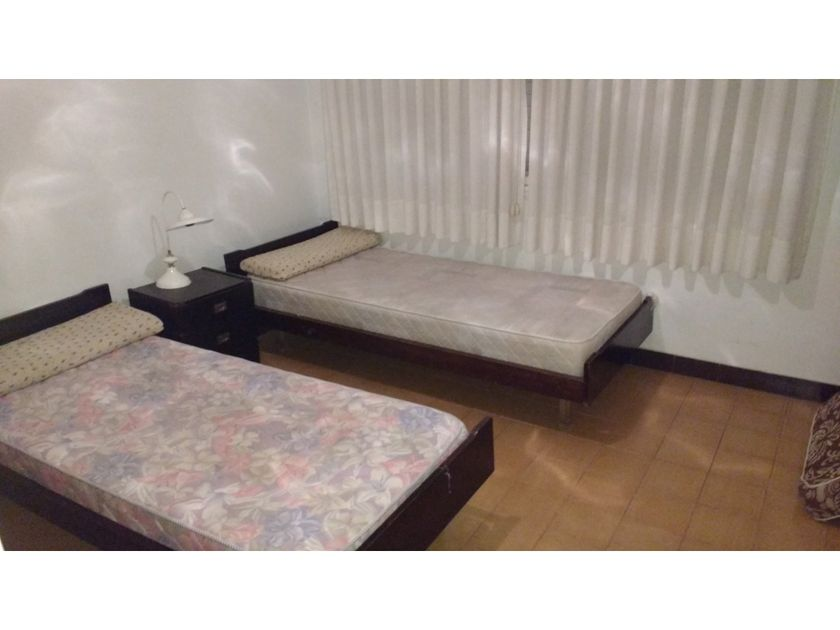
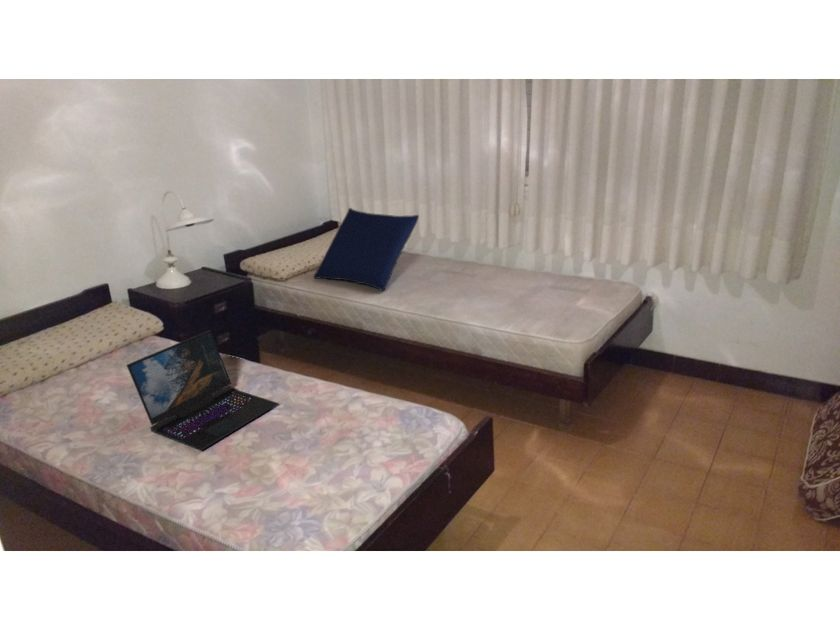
+ laptop (205, 386)
+ cushion (365, 247)
